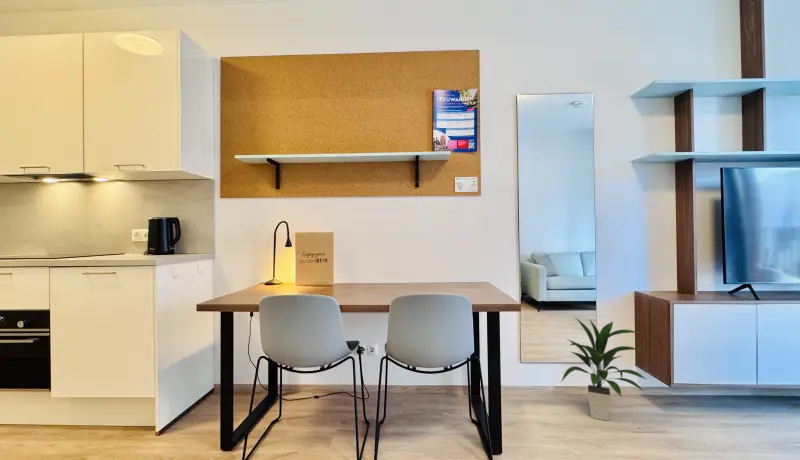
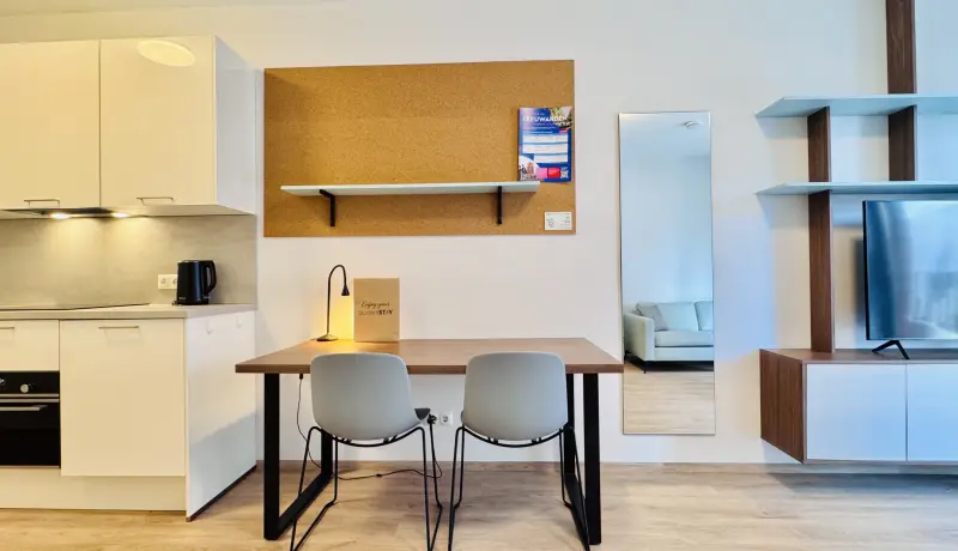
- indoor plant (600, 366)
